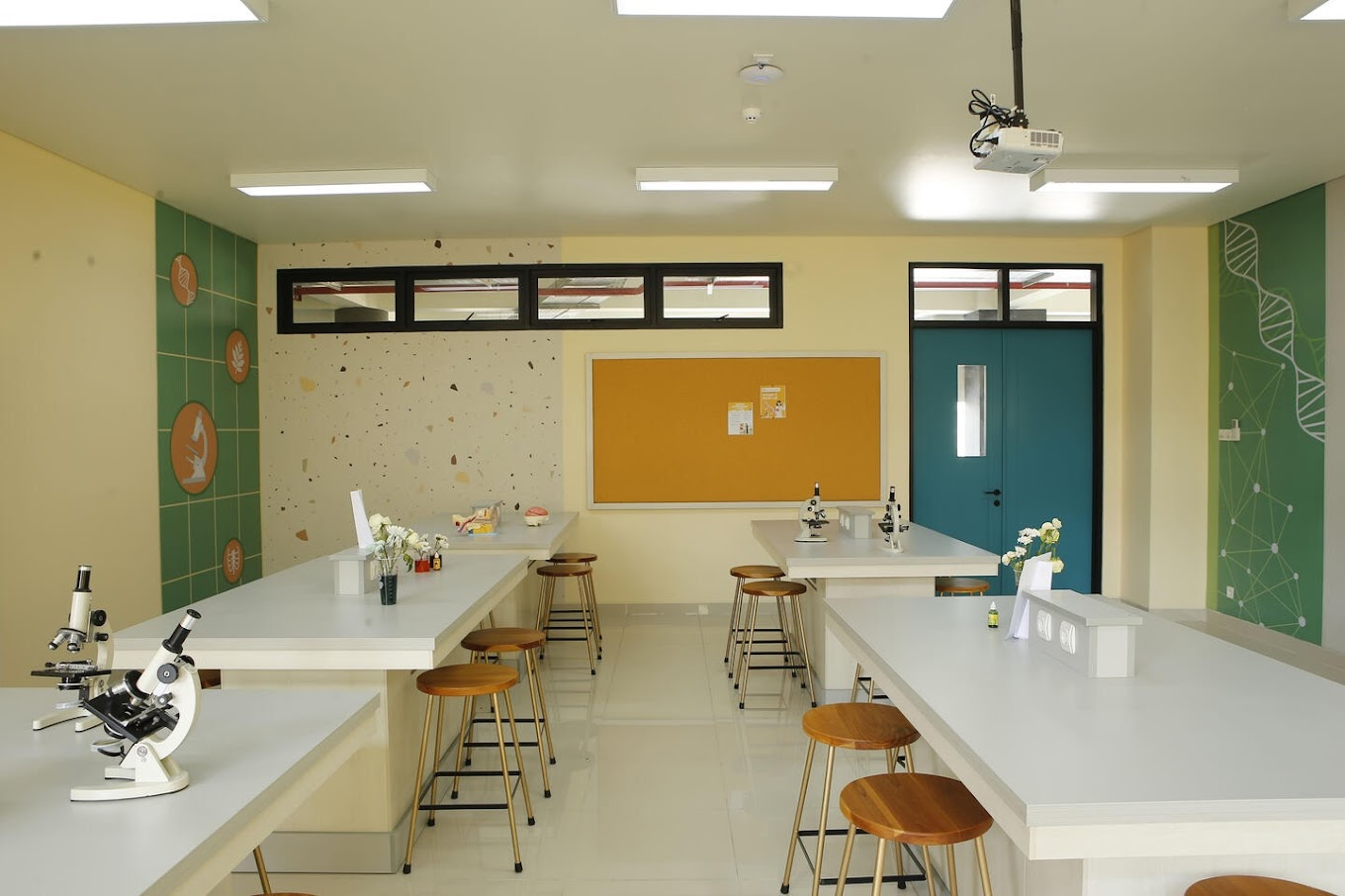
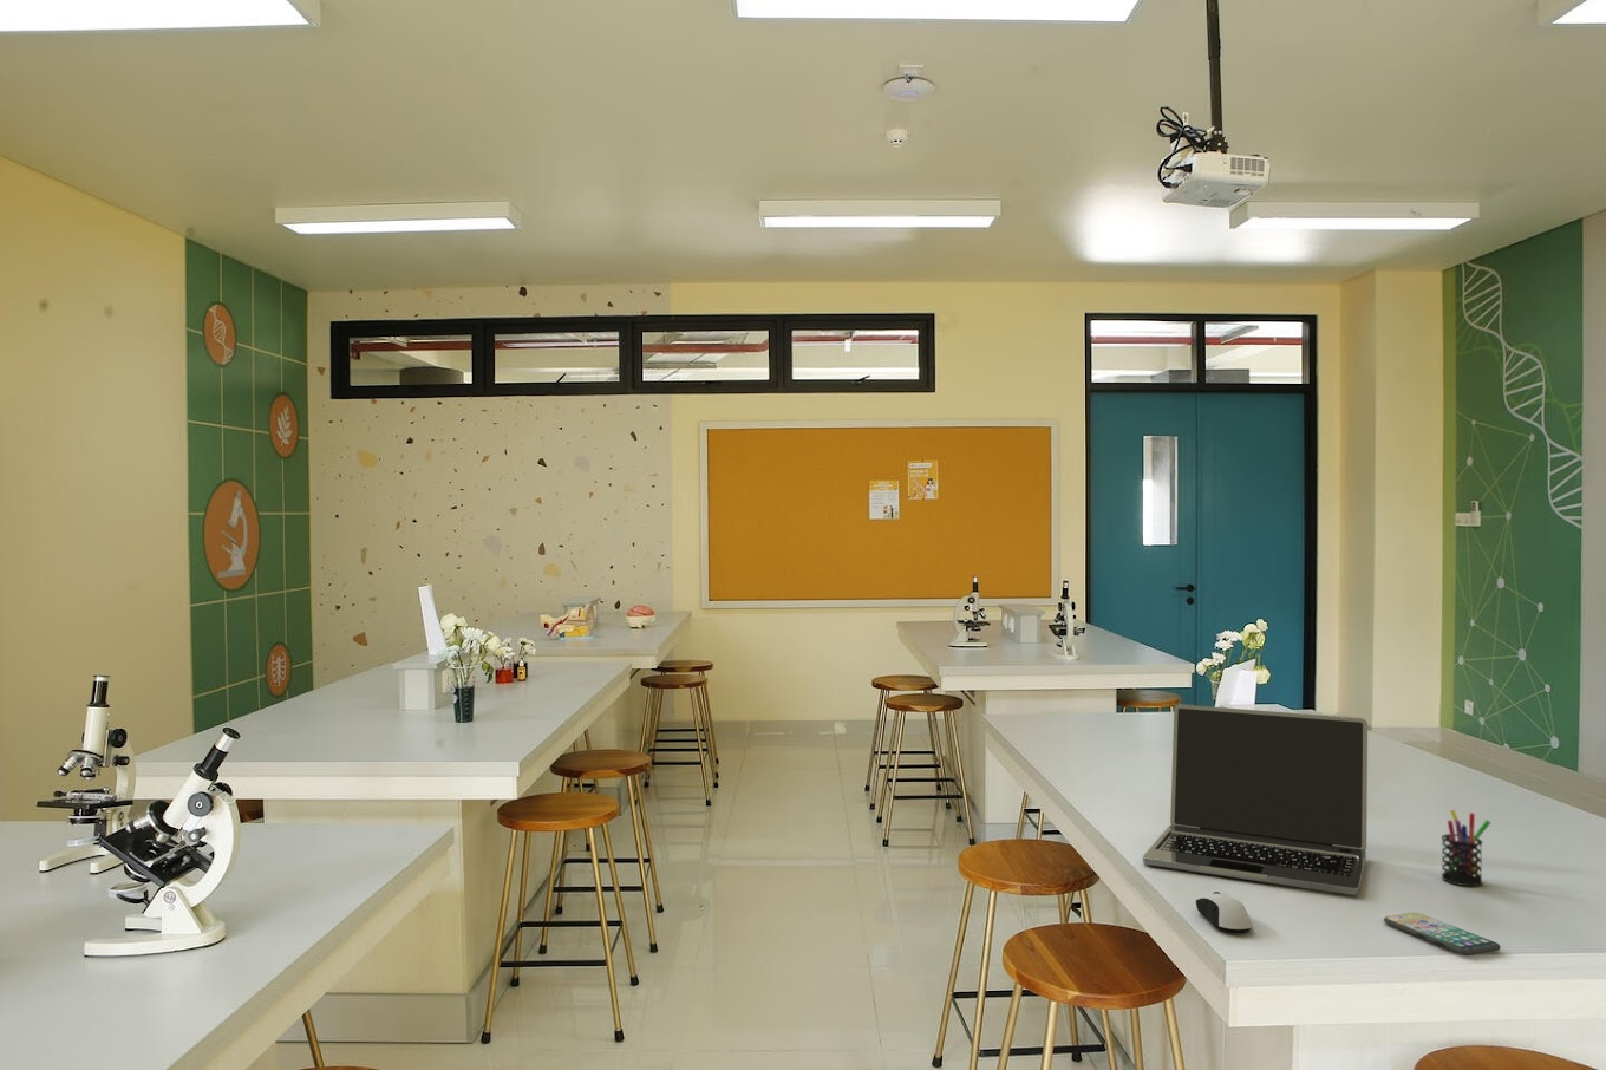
+ laptop (1256, 791)
+ smartphone (1440, 933)
+ computer mouse (1225, 909)
+ pen holder (1466, 844)
